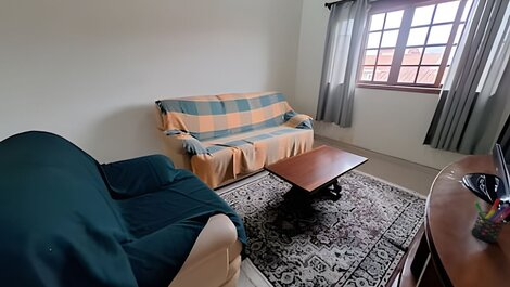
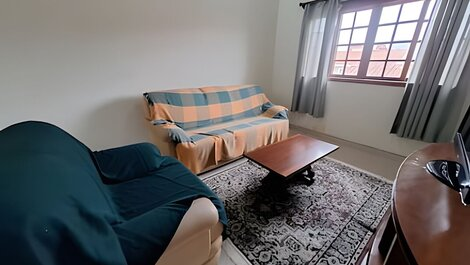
- pen holder (487, 218)
